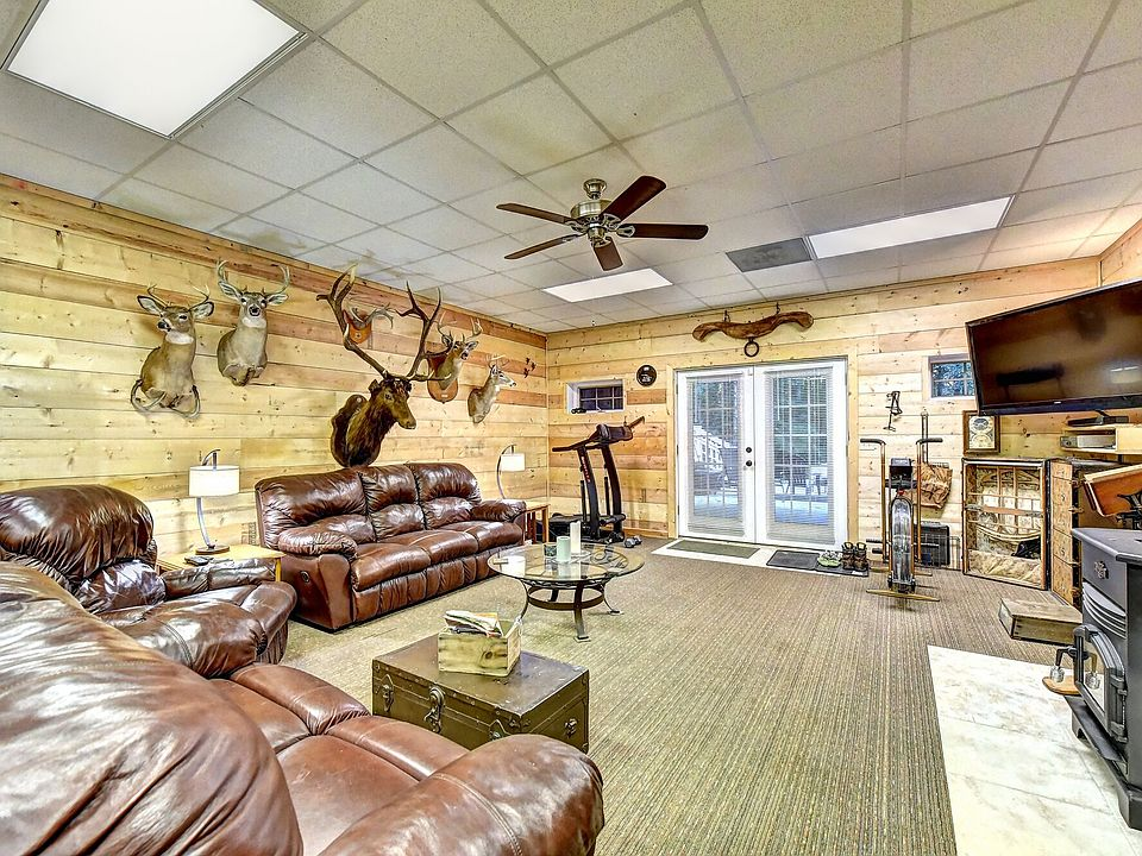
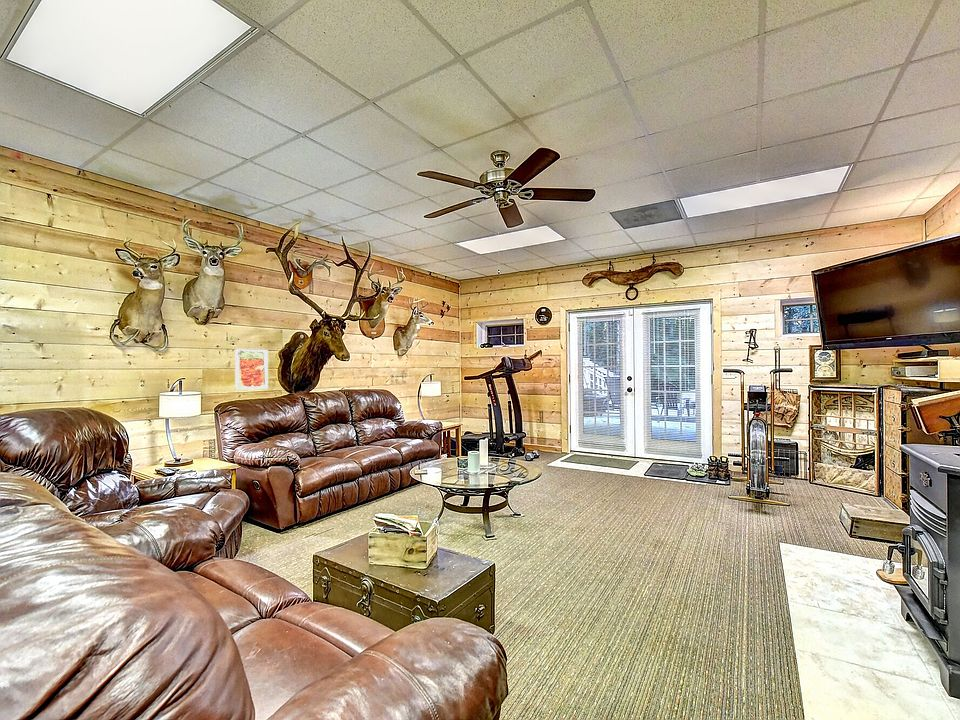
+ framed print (251, 369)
